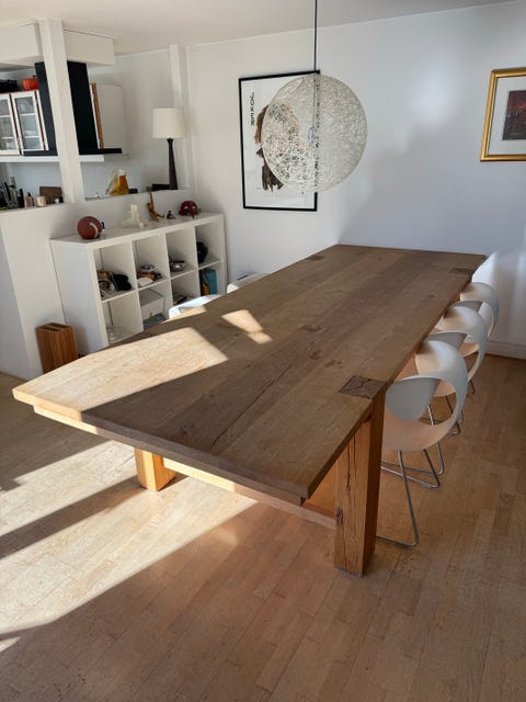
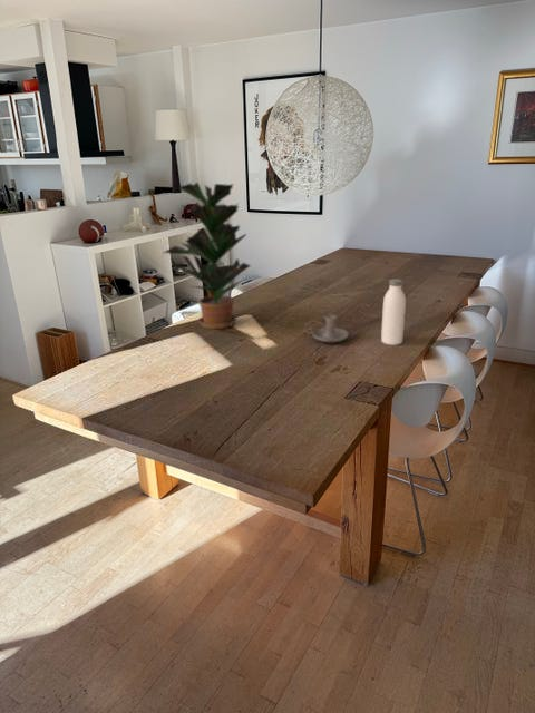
+ candle holder (325, 328)
+ potted plant (205, 256)
+ water bottle (393, 311)
